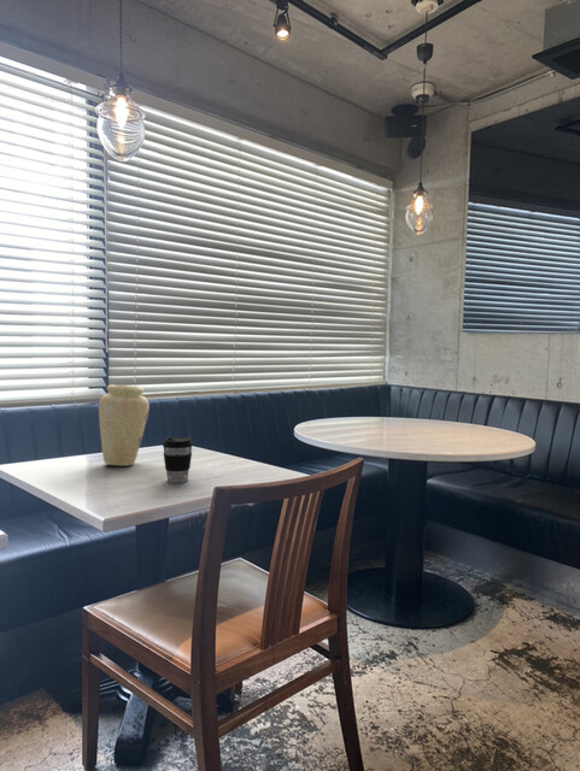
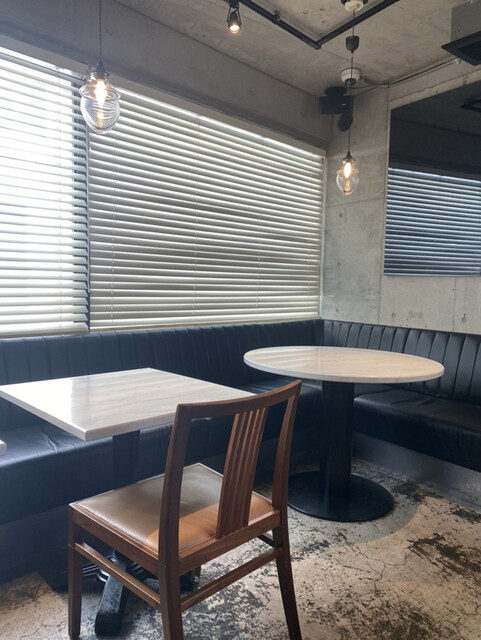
- vase (124, 424)
- coffee cup (177, 459)
